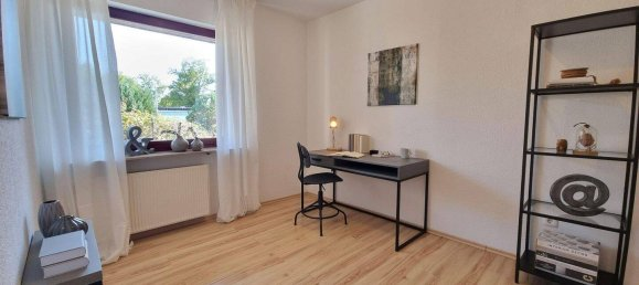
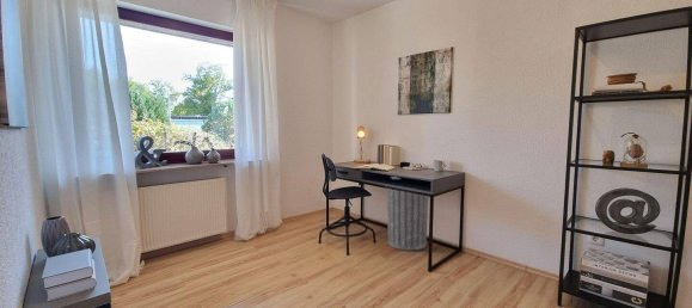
+ trash can (406, 207)
